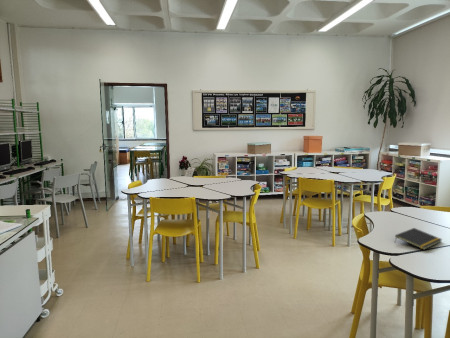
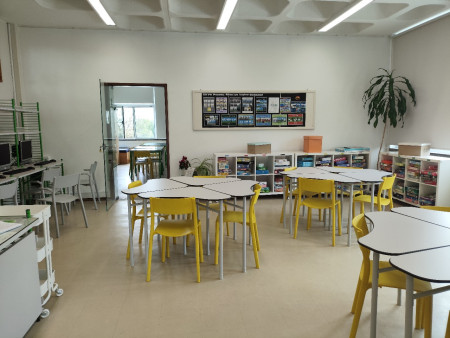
- notepad (418, 238)
